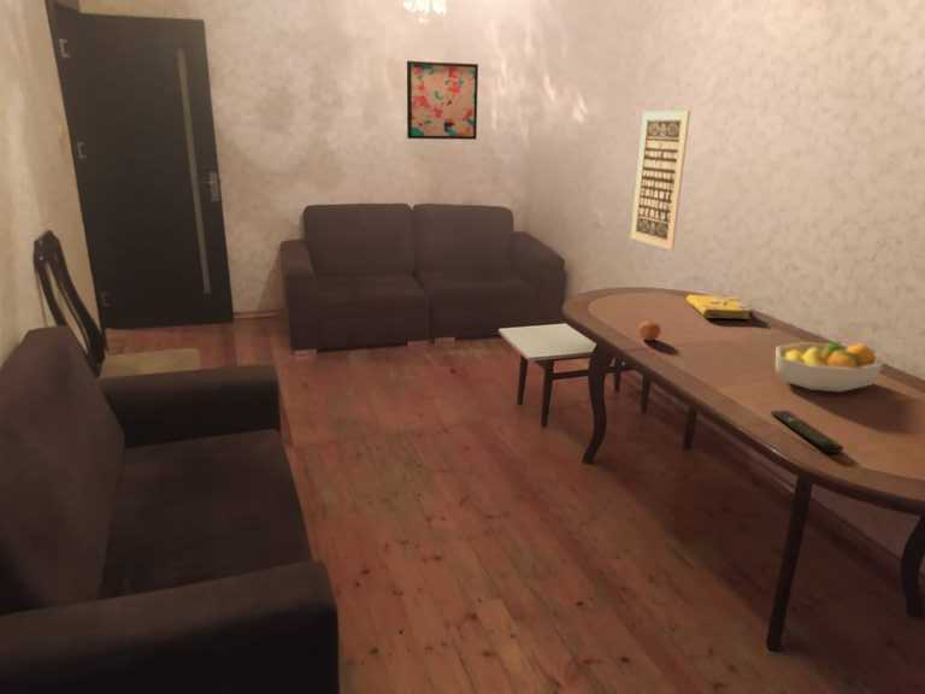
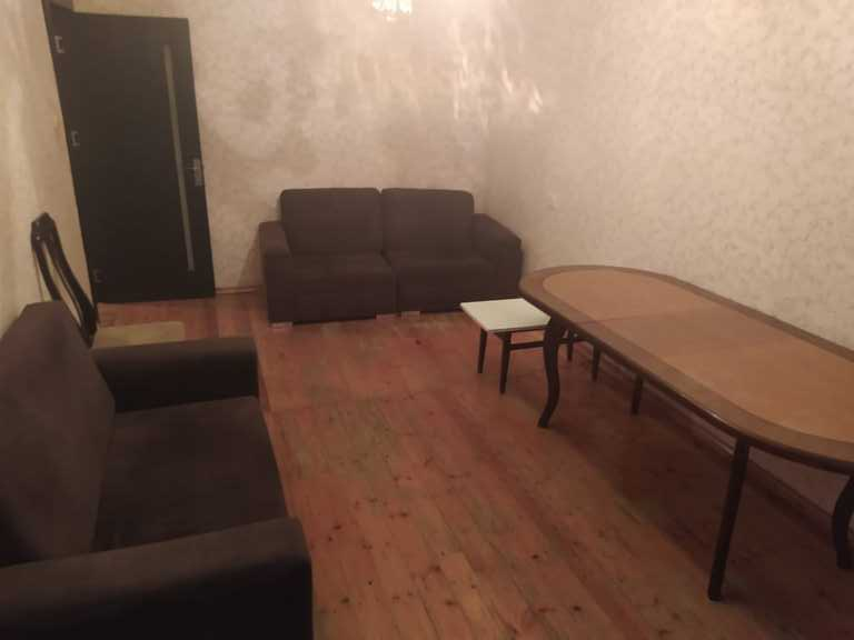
- apple (649, 329)
- wall art (658, 180)
- remote control (805, 430)
- fruit bowl (825, 361)
- spell book (719, 306)
- wall art (442, 101)
